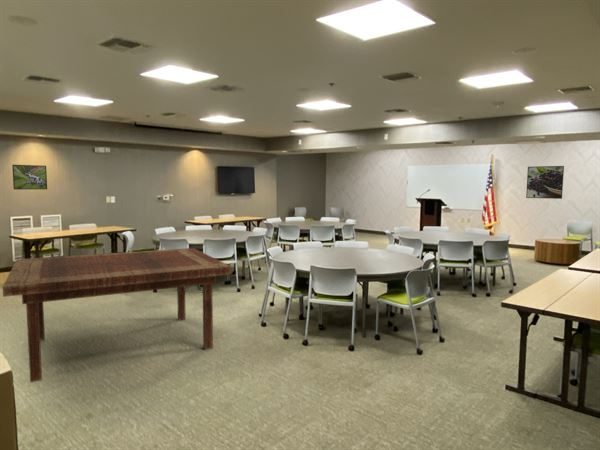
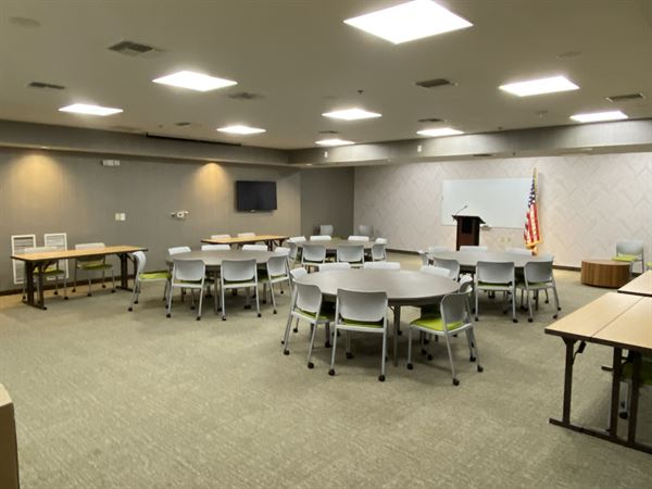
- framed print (30, 177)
- dining table (121, 293)
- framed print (544, 182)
